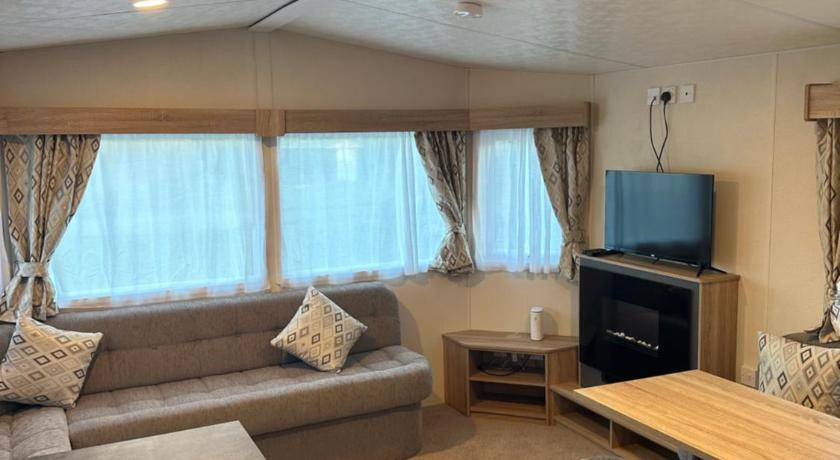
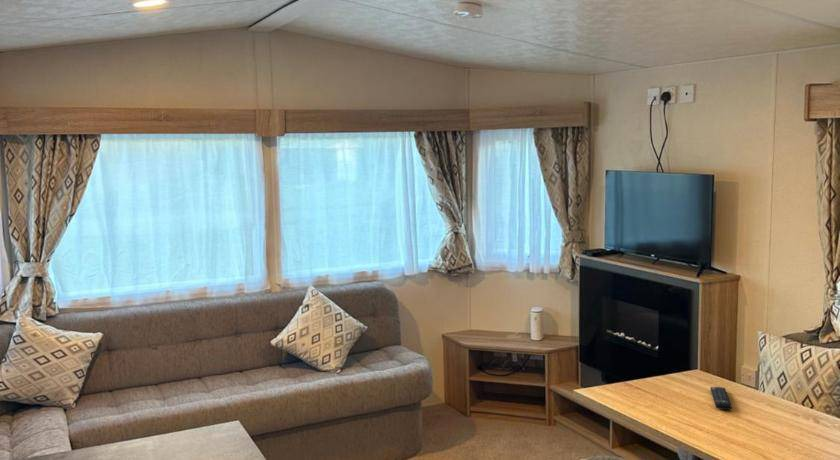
+ remote control (720, 397)
